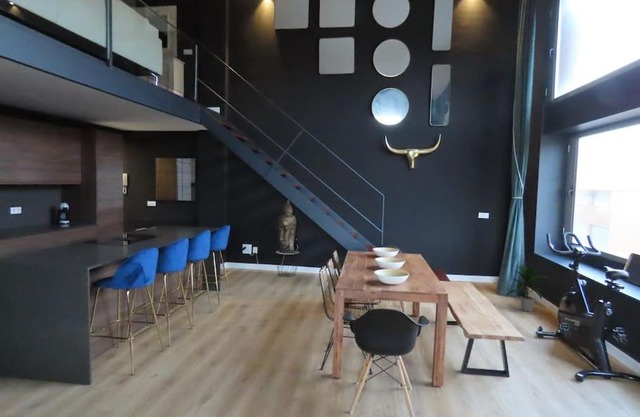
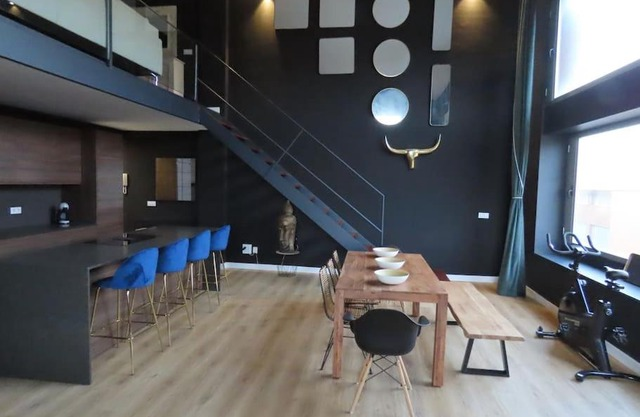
- indoor plant (526, 286)
